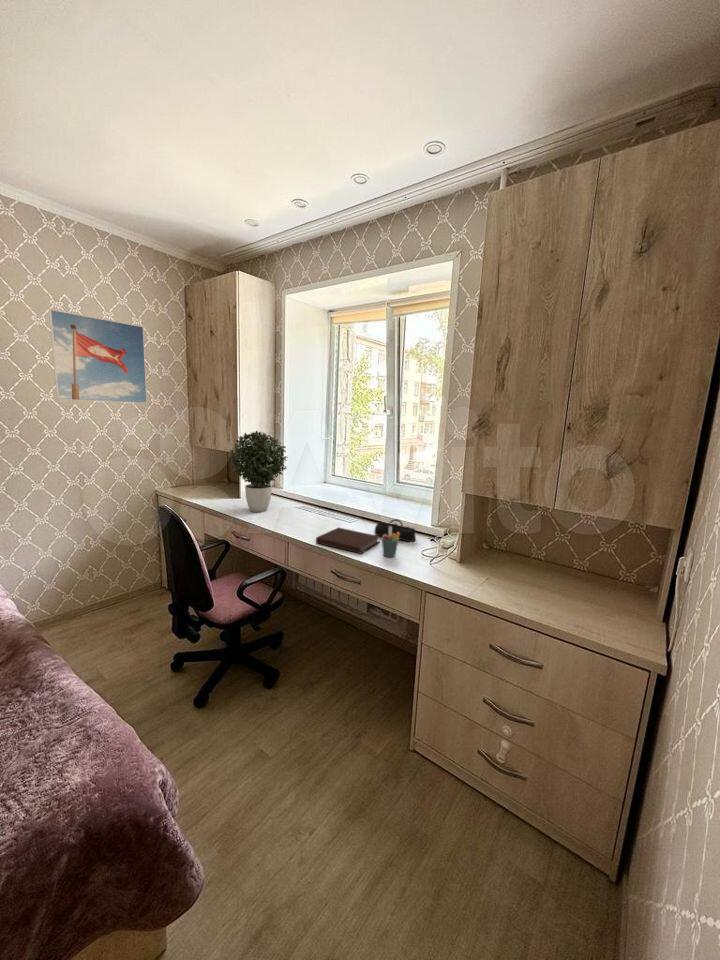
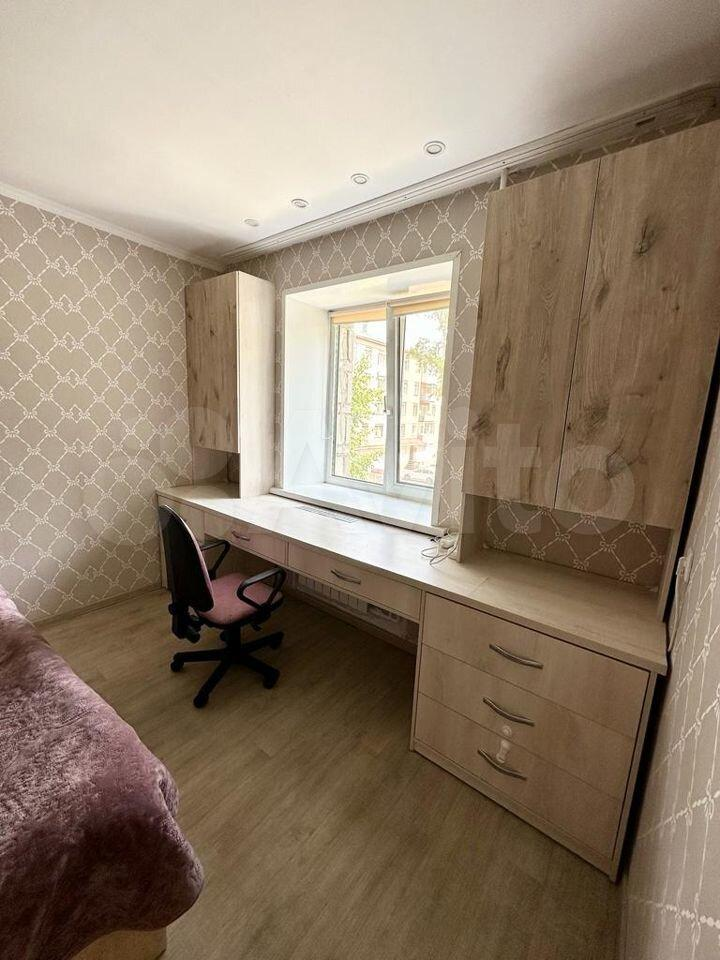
- potted plant (258, 470)
- pen holder (390, 542)
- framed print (102, 360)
- pencil case (395, 528)
- notebook (348, 539)
